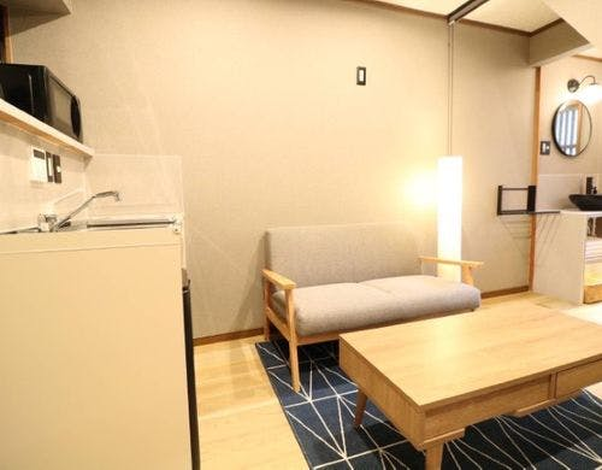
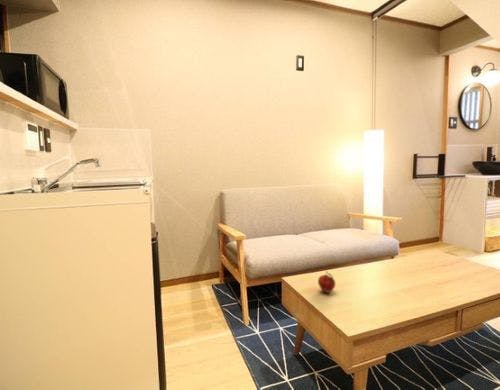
+ fruit (327, 282)
